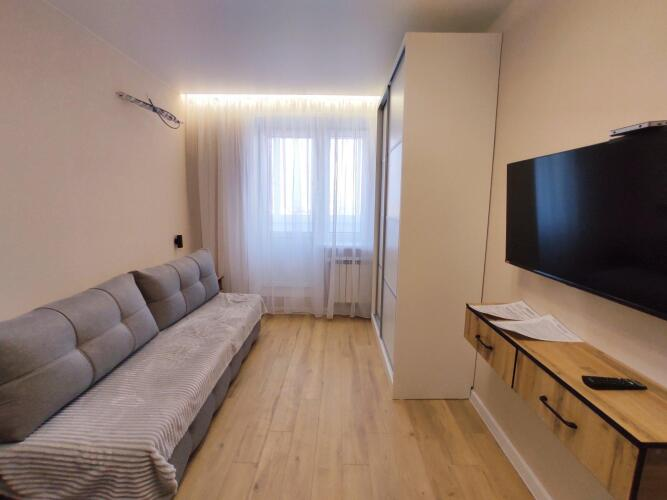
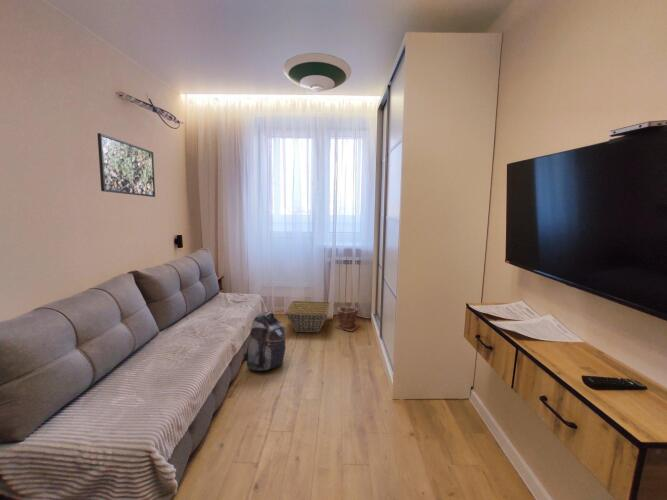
+ plant pot (347, 317)
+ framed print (130, 169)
+ basket (308, 317)
+ backpack (266, 338)
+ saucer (317, 80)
